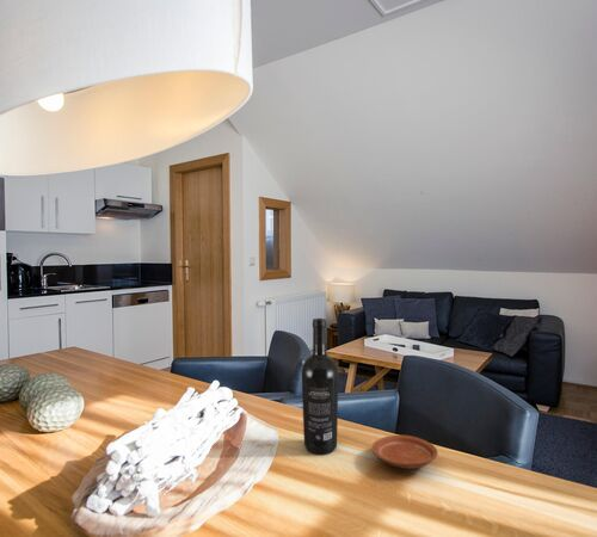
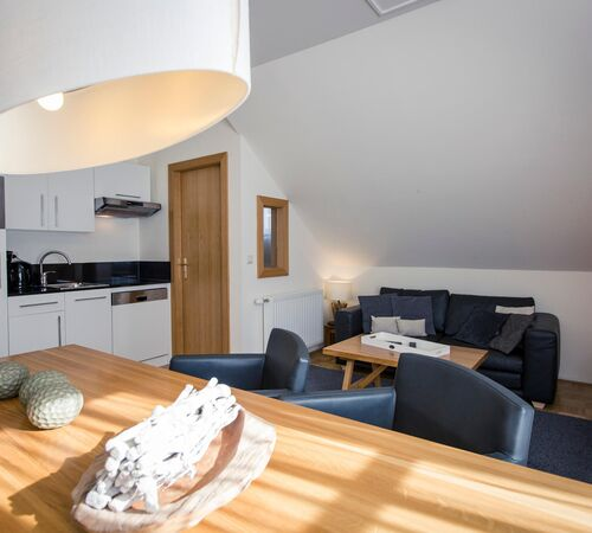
- plate (404, 453)
- wine bottle (319, 383)
